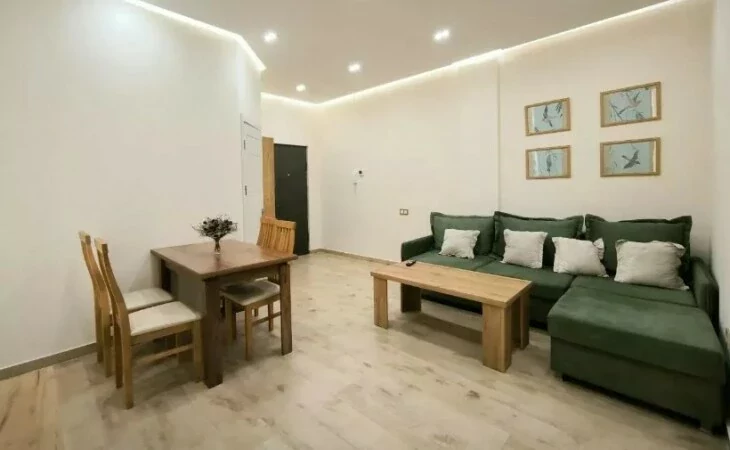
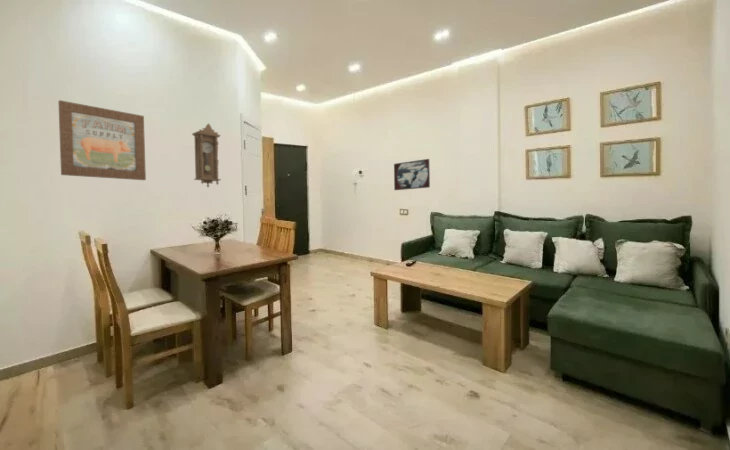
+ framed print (411, 175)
+ pendulum clock (207, 156)
+ wall art (105, 143)
